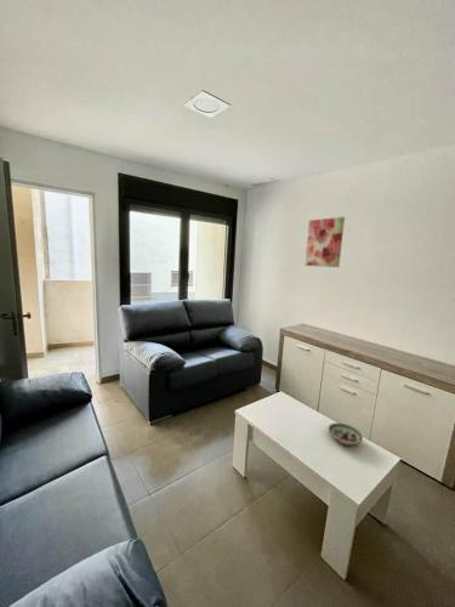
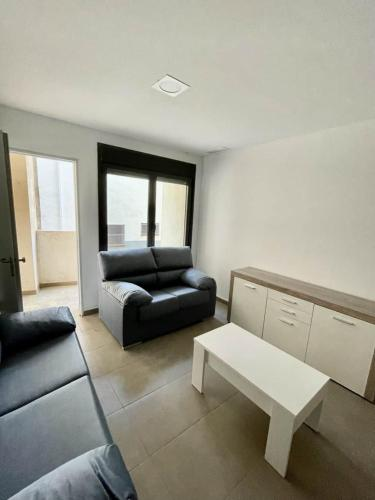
- wall art (323, 243)
- decorative bowl (343, 436)
